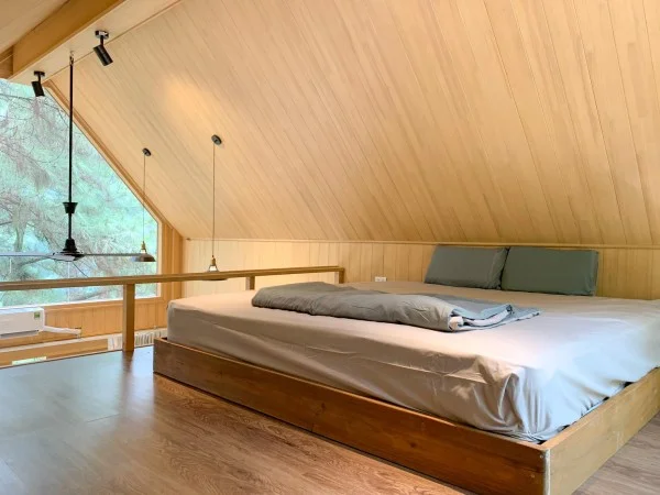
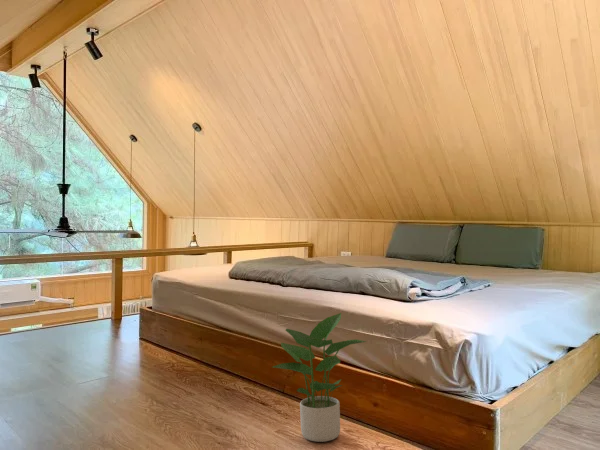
+ potted plant (311, 375)
